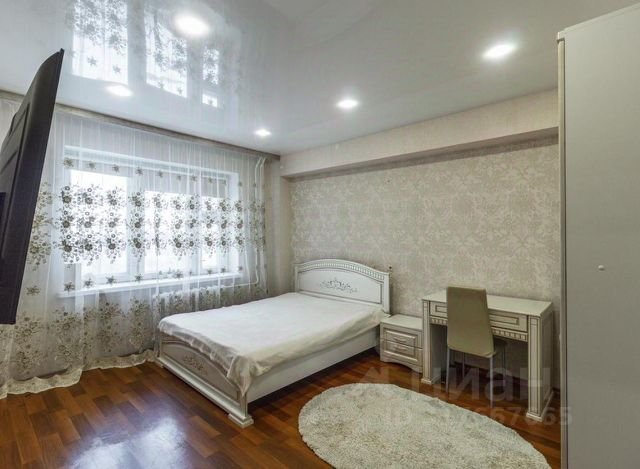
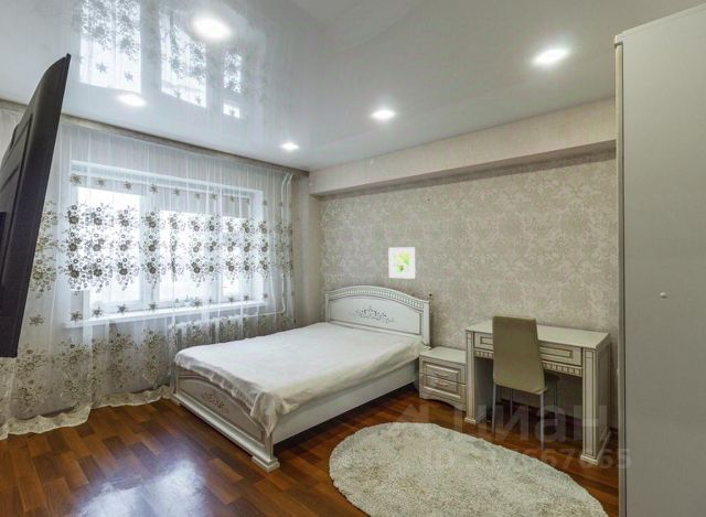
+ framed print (402, 262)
